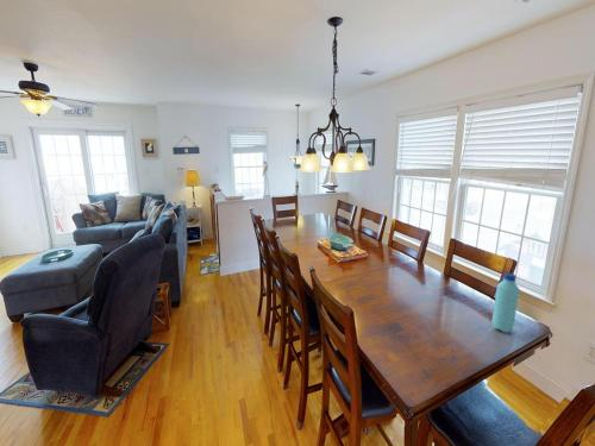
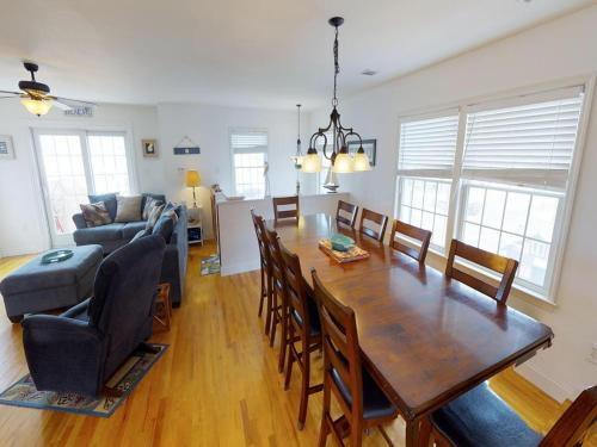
- water bottle (506, 301)
